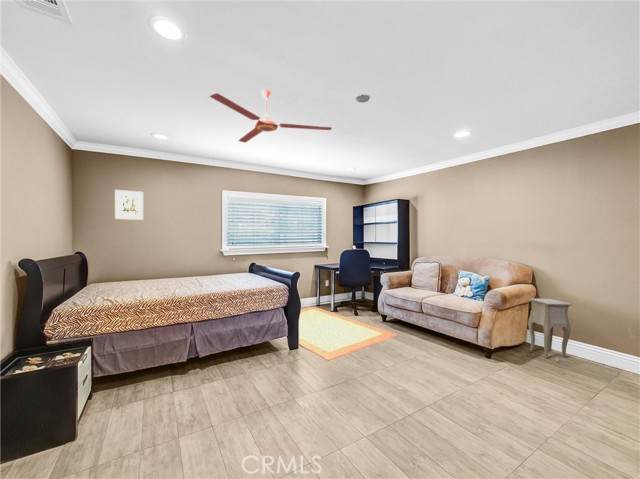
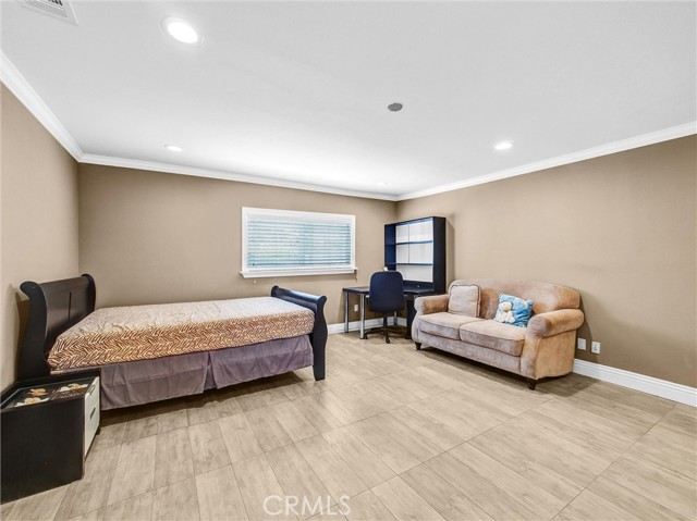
- ceiling fan (274, 122)
- side table (548, 327)
- rug (319, 326)
- wall art (129, 205)
